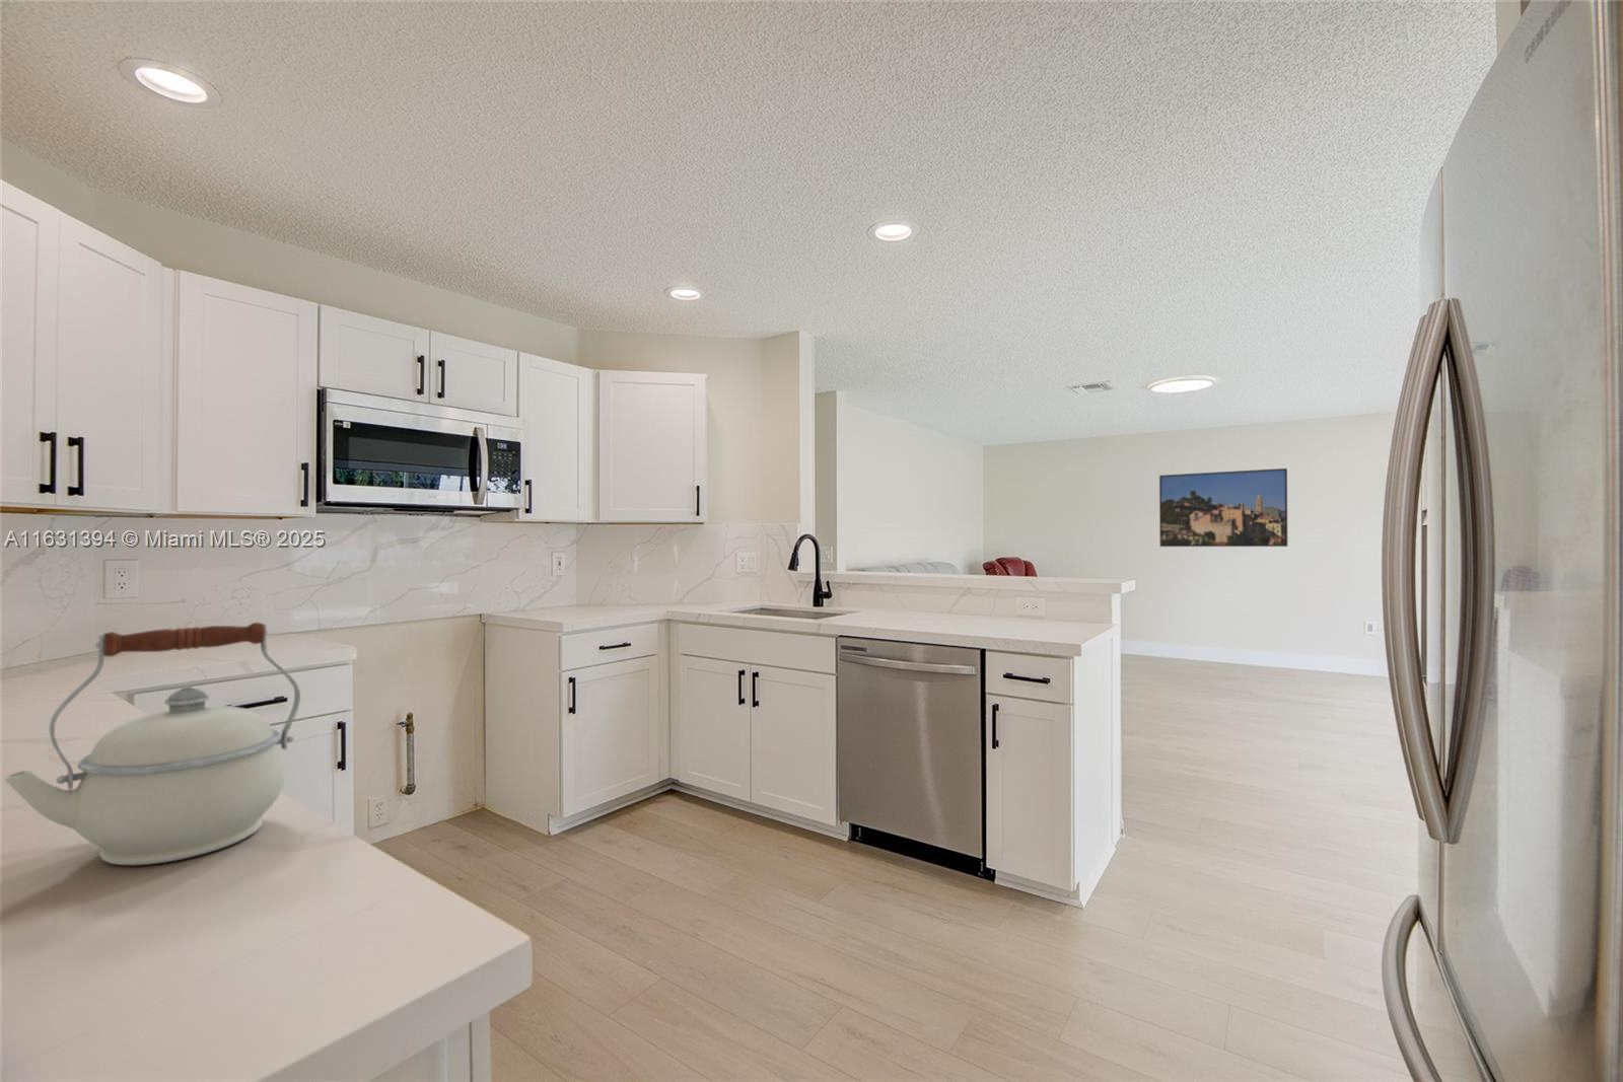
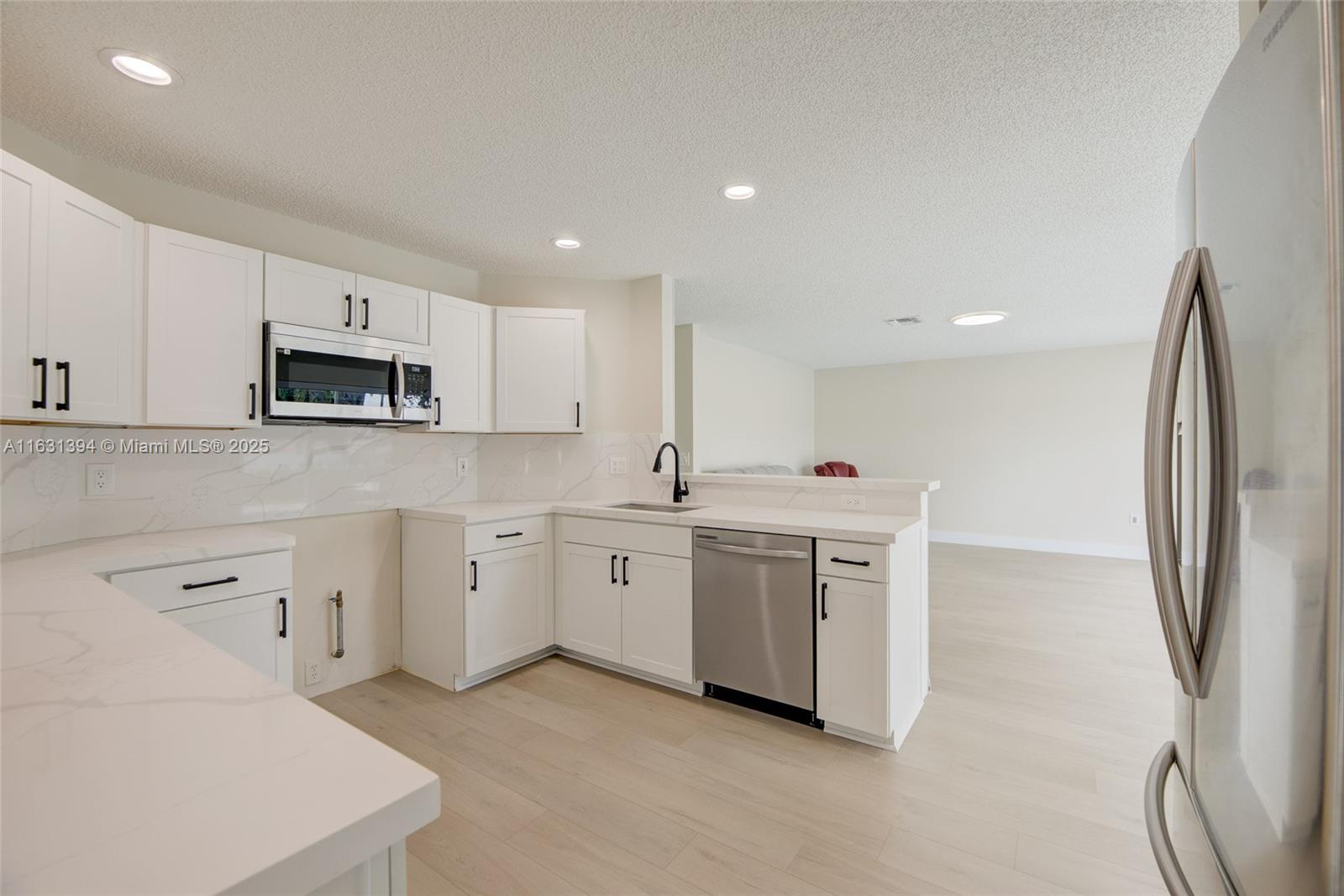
- kettle (168, 735)
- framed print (1221, 510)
